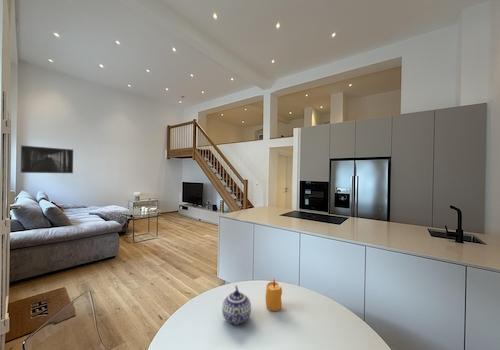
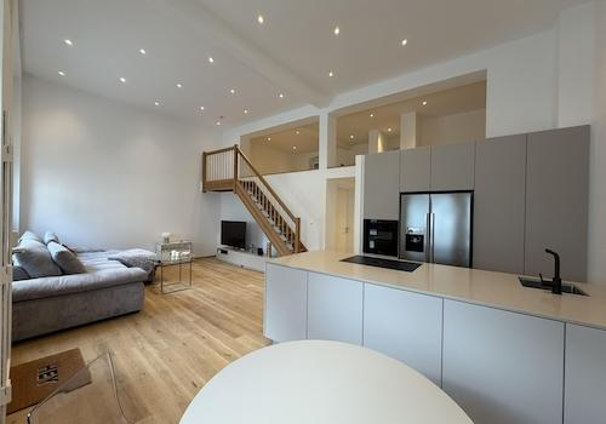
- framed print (48, 160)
- candle (273, 292)
- teapot (236, 304)
